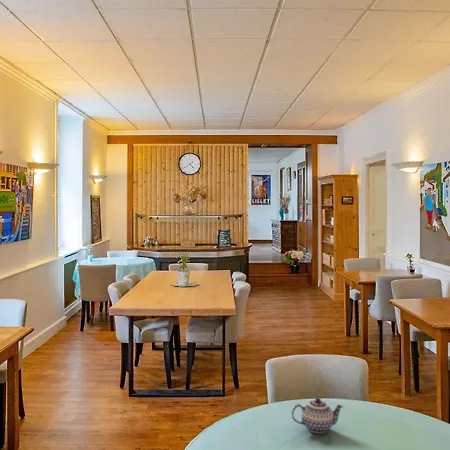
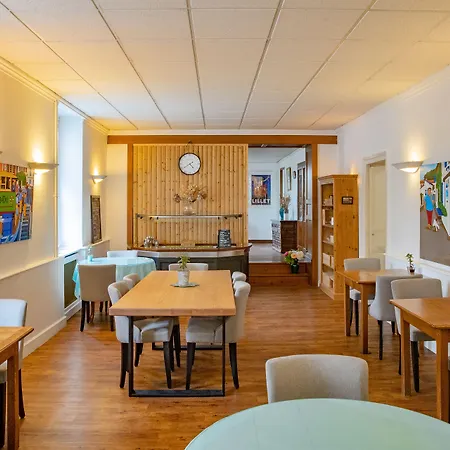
- teapot (317, 413)
